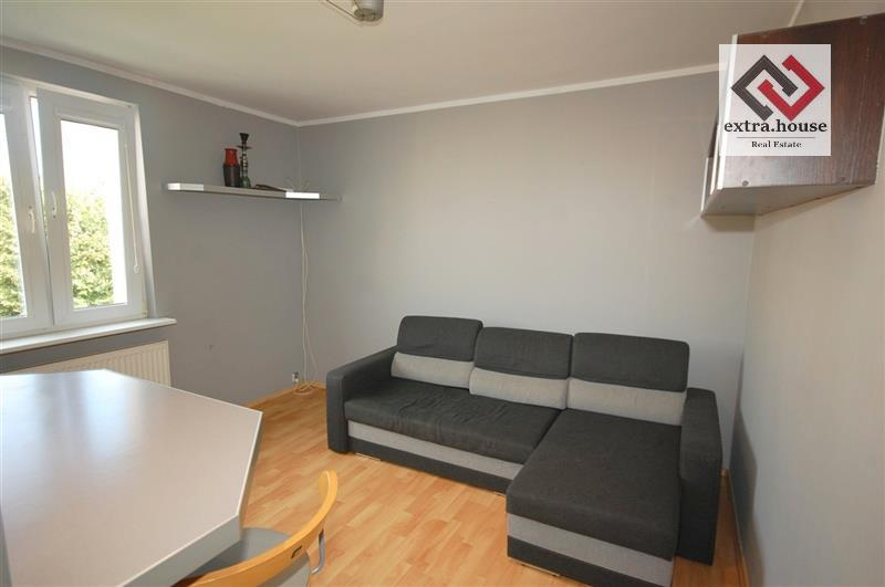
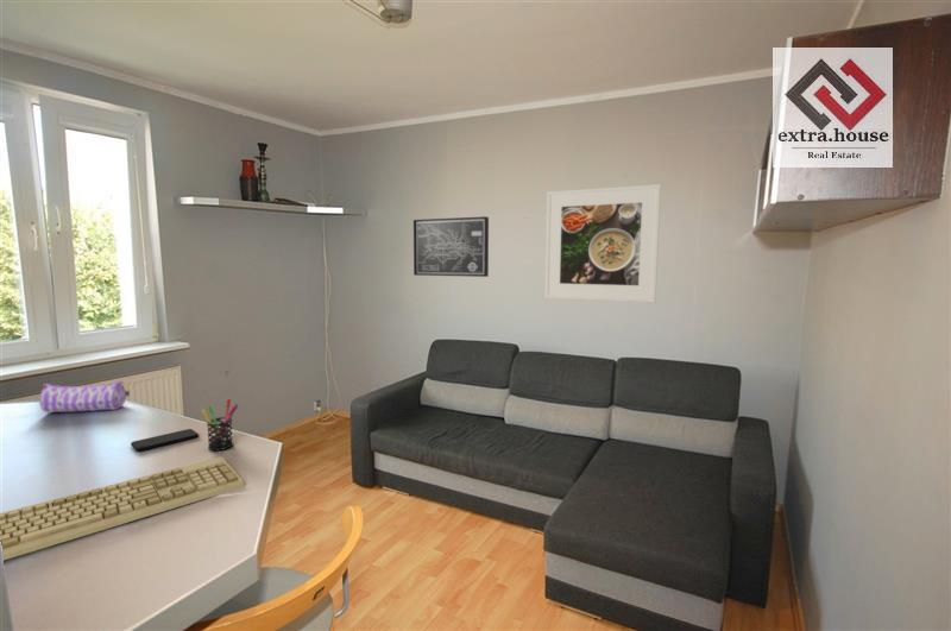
+ wall art (449, 247)
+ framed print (599, 245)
+ pen holder (220, 423)
+ pencil case (84, 396)
+ keyboard (115, 501)
+ smartphone (165, 438)
